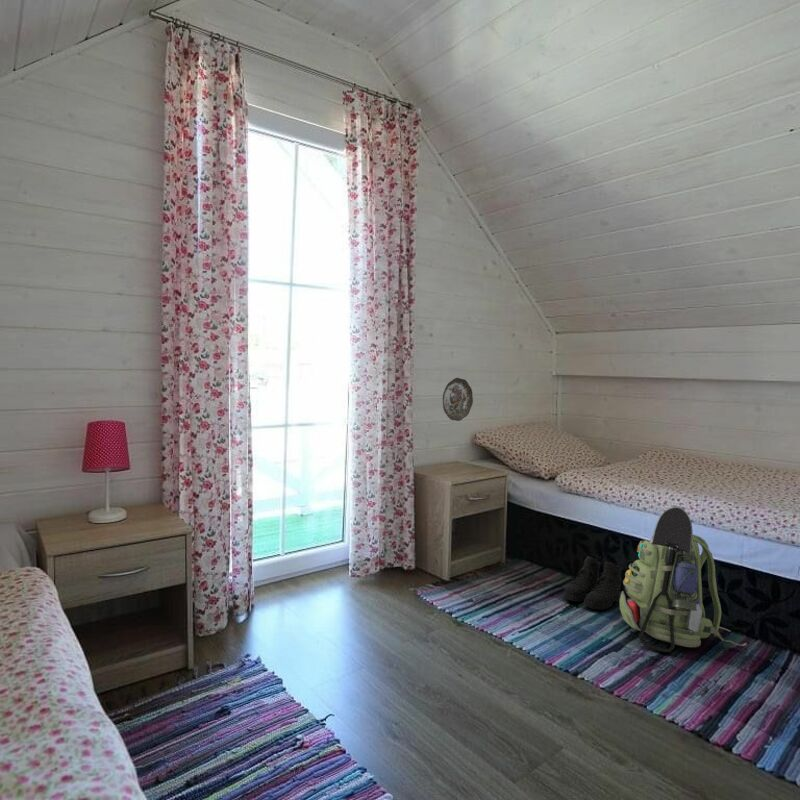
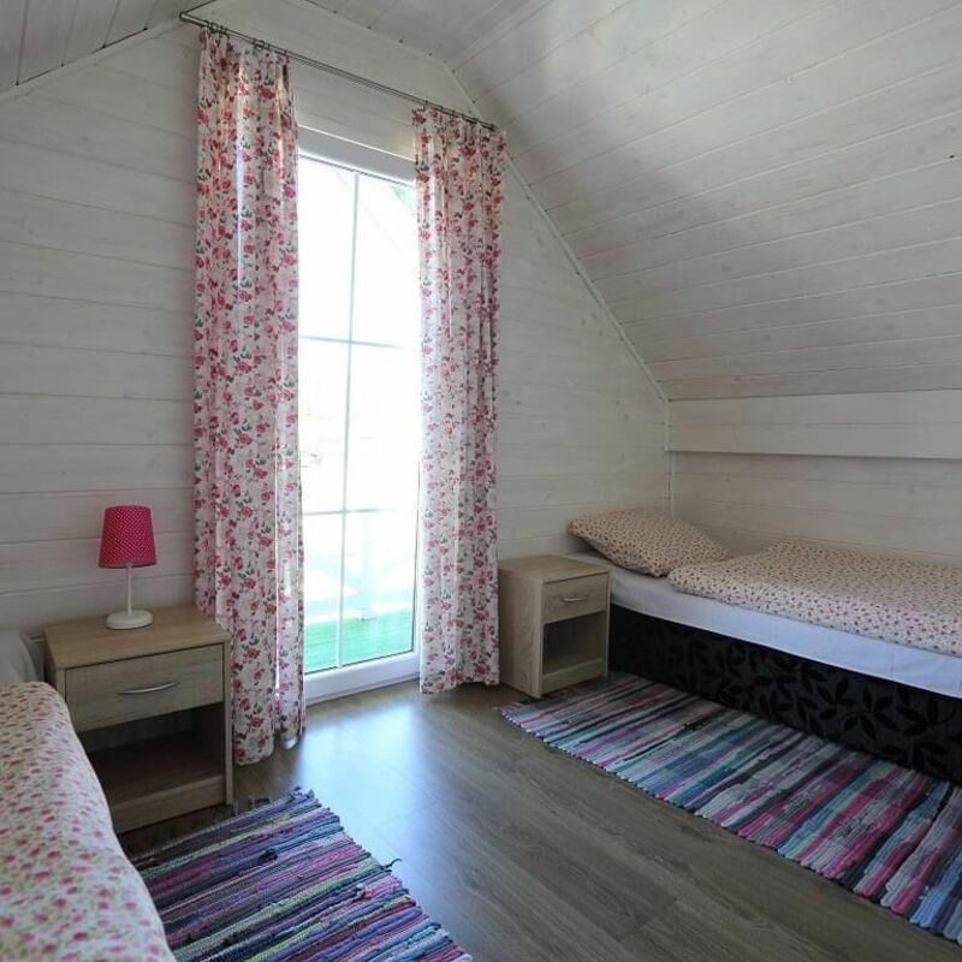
- backpack (681, 570)
- decorative plate (456, 399)
- boots (593, 580)
